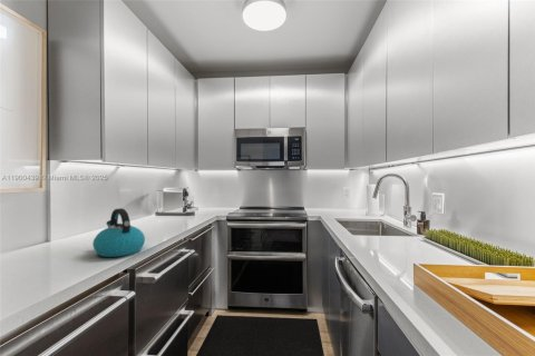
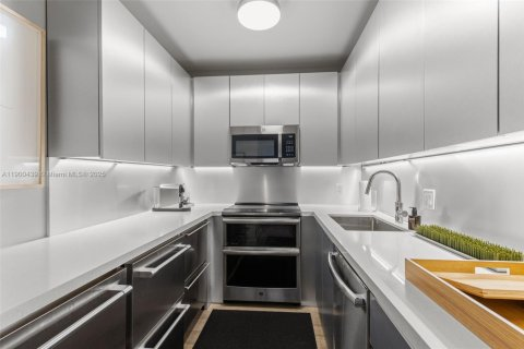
- kettle (118, 229)
